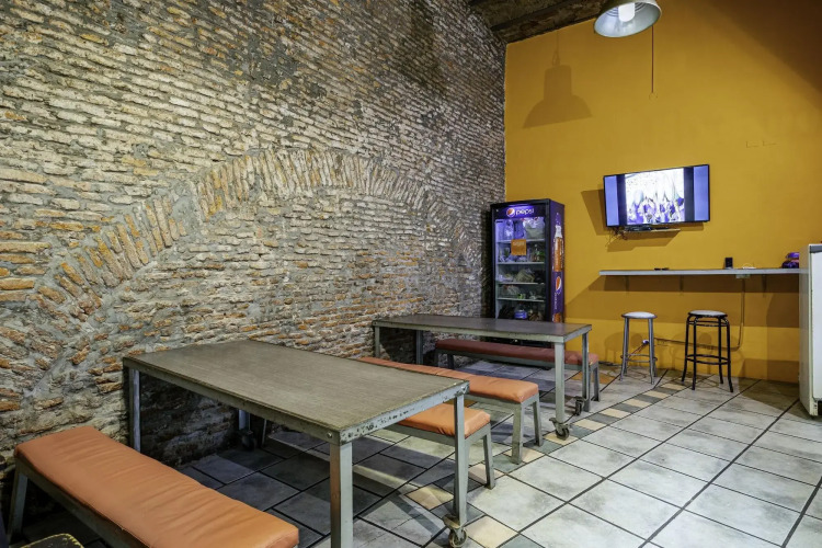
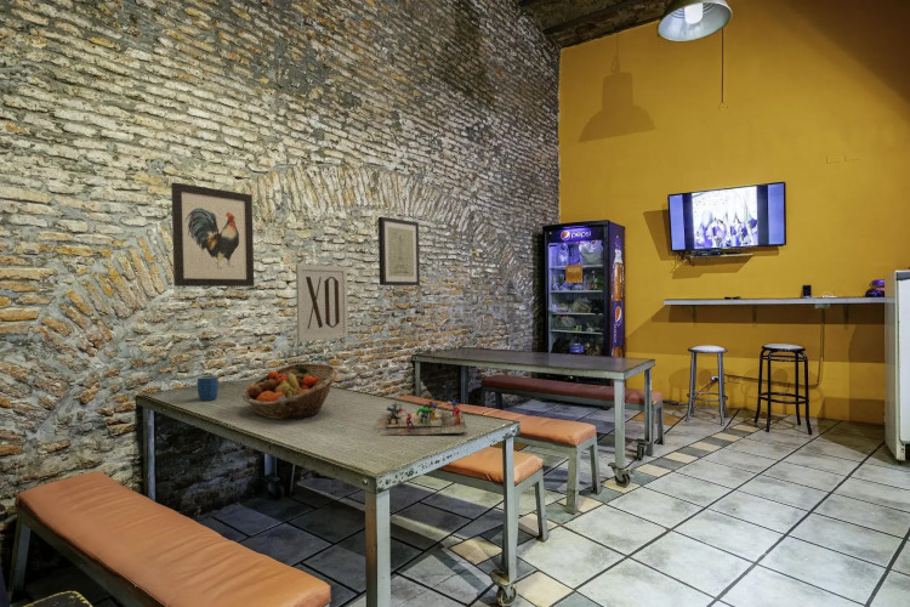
+ fruit basket (291, 390)
+ board game (420, 412)
+ wall art (399, 253)
+ mug (207, 387)
+ wall art (215, 237)
+ wall art (323, 302)
